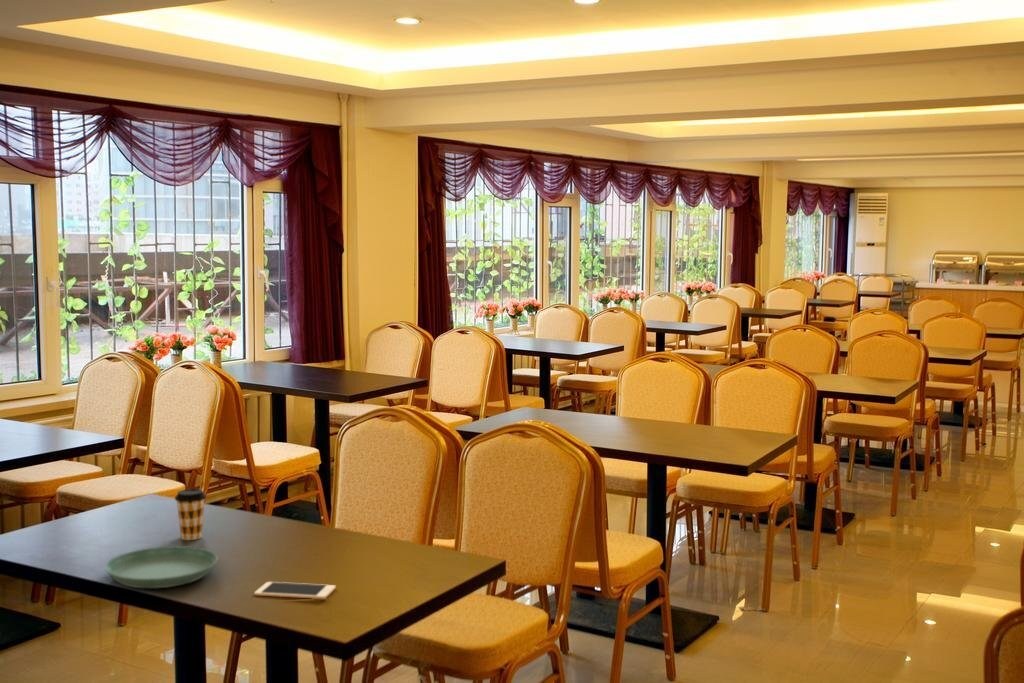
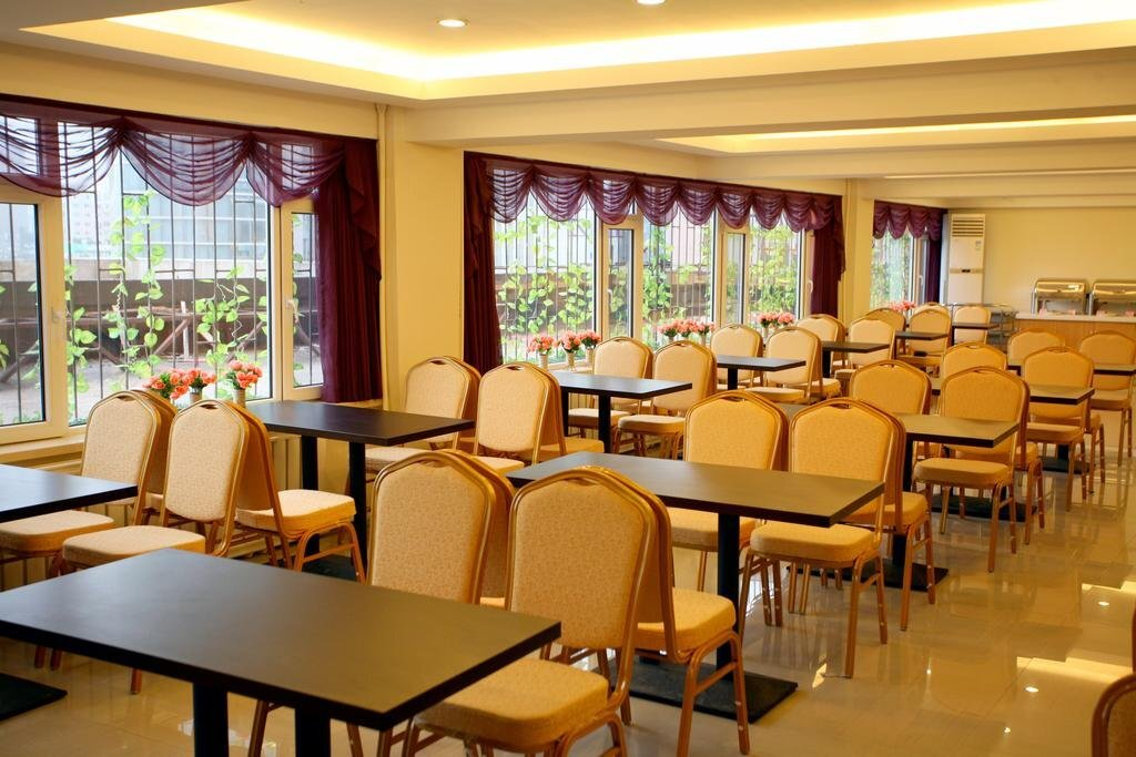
- cell phone (295, 590)
- saucer (162, 568)
- coffee cup (190, 514)
